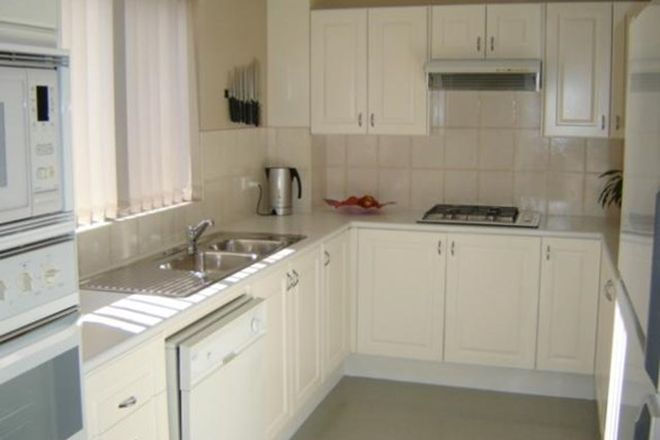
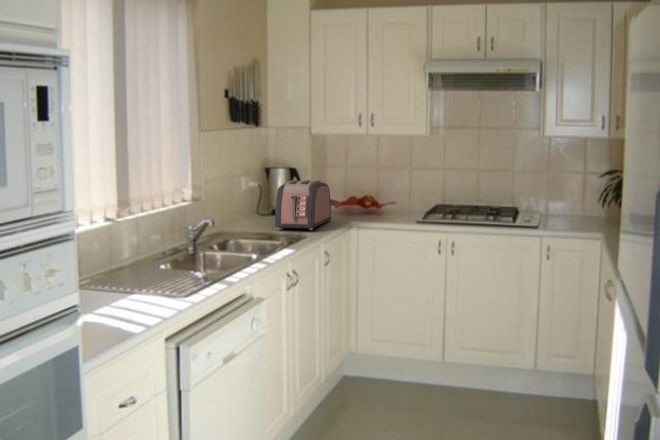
+ toaster (303, 203)
